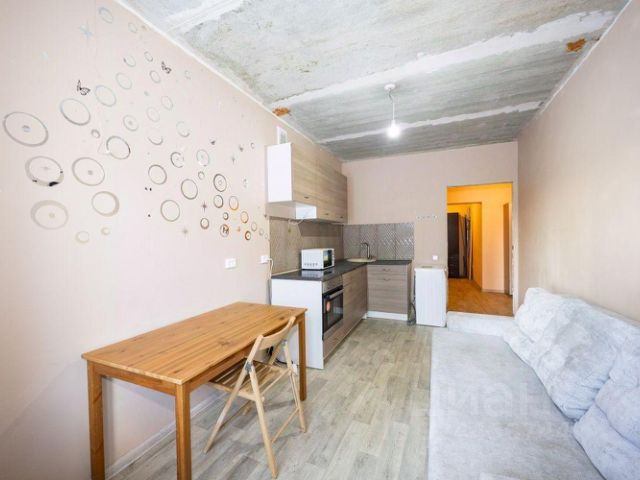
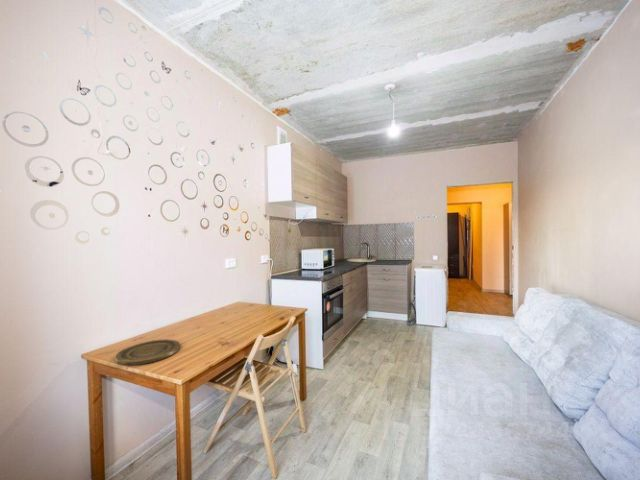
+ plate (149, 350)
